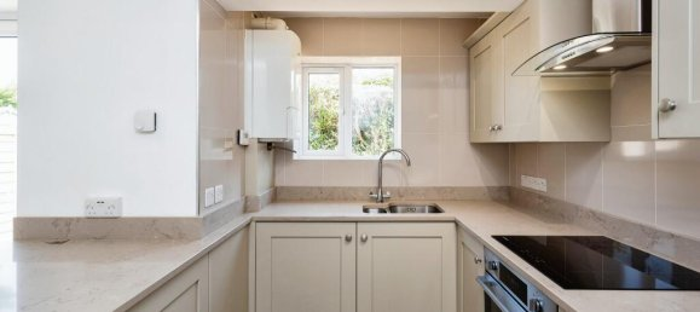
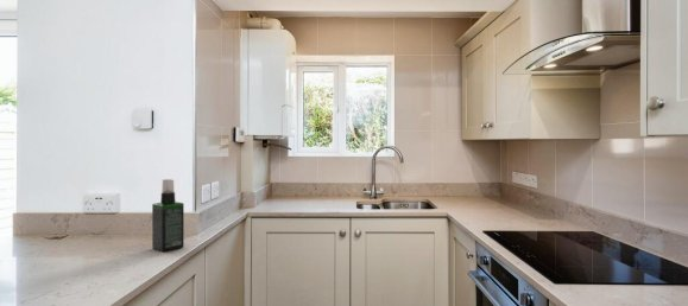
+ spray bottle (168, 213)
